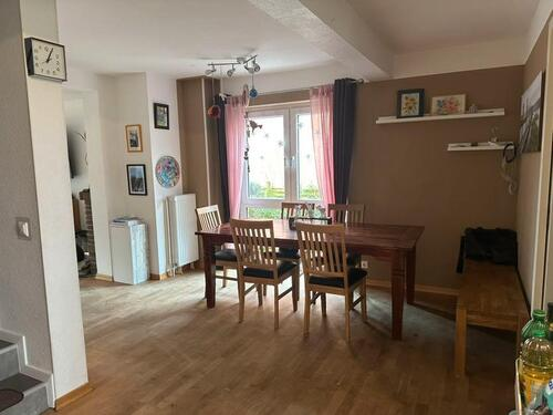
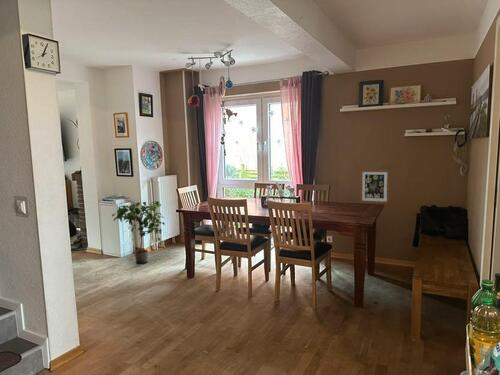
+ wall art (374, 186)
+ potted plant (139, 233)
